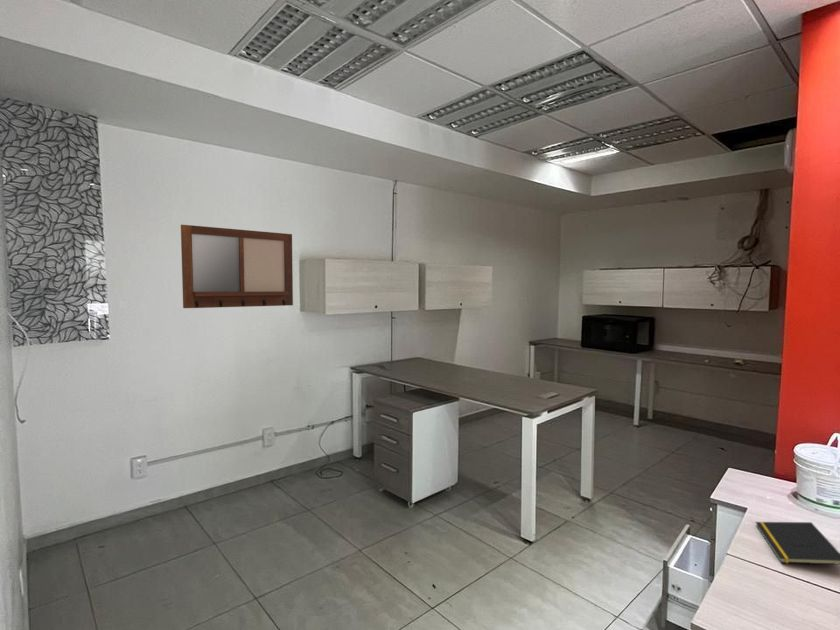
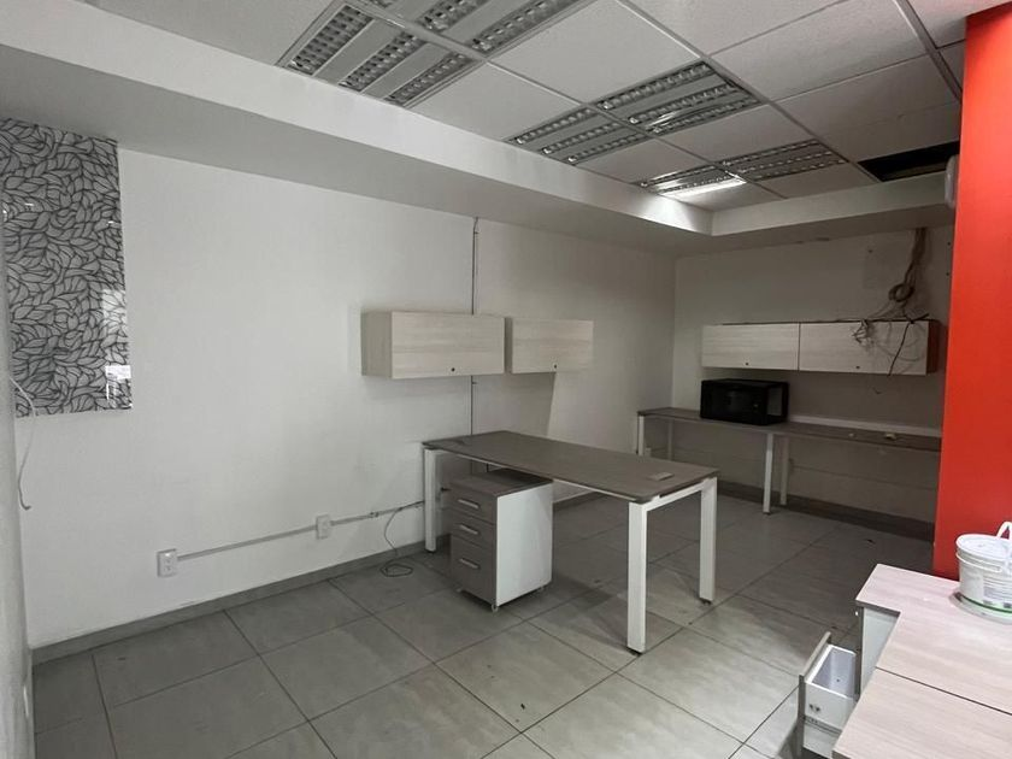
- notepad (796, 541)
- writing board (243, 268)
